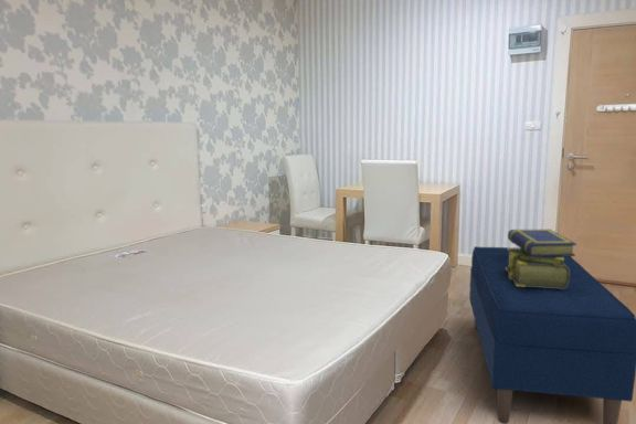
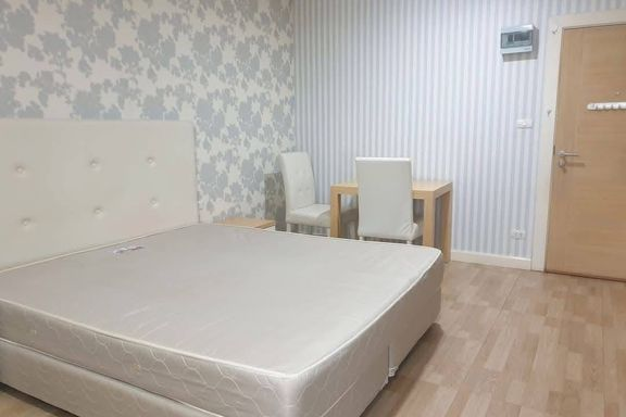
- bench (533, 321)
- stack of books (539, 256)
